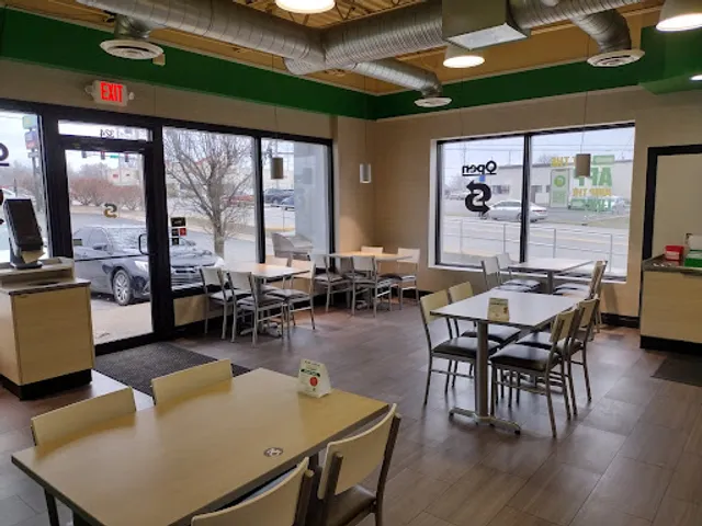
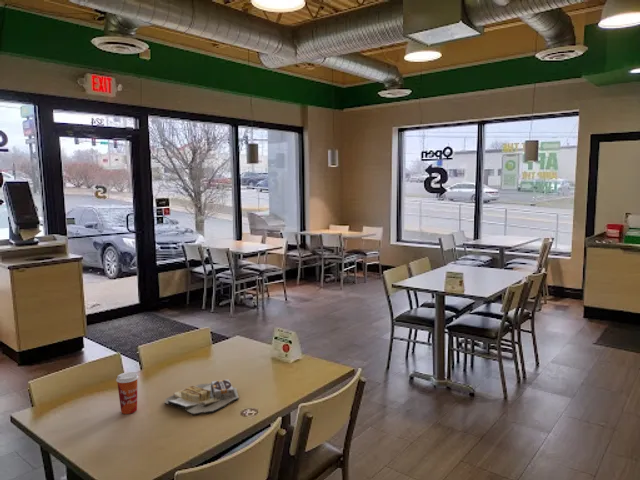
+ paper cup (128, 393)
+ sandwich (205, 392)
